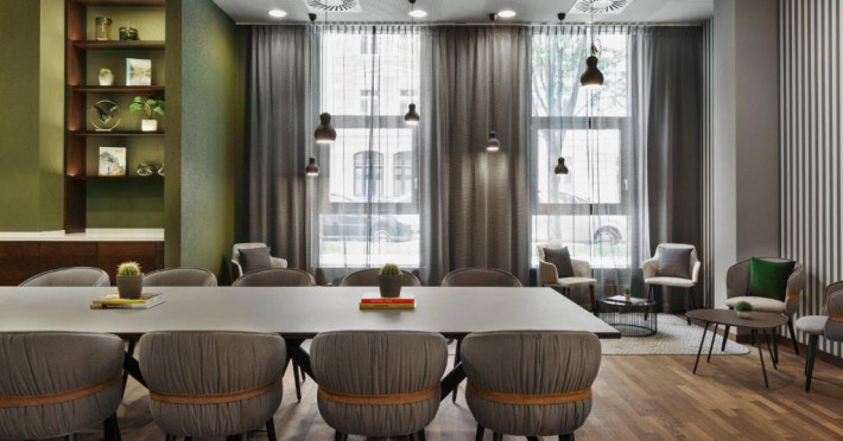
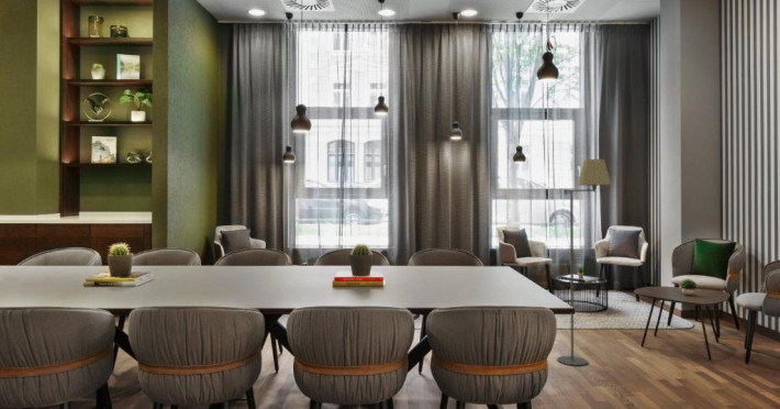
+ floor lamp (572, 259)
